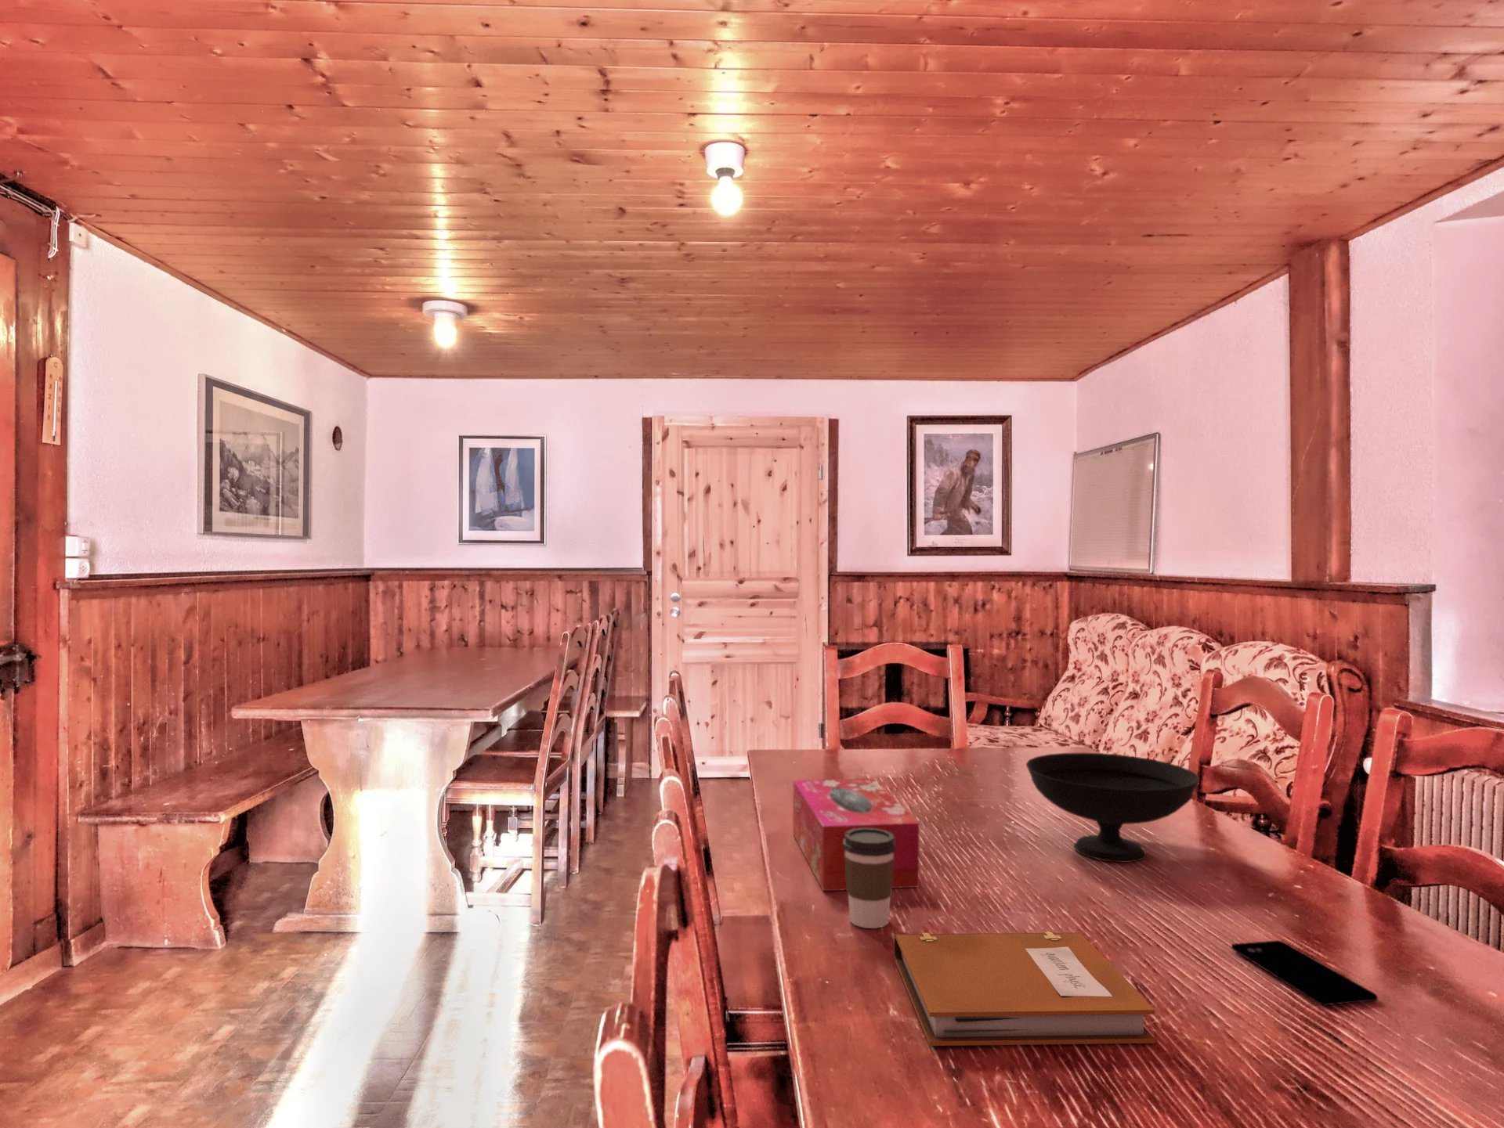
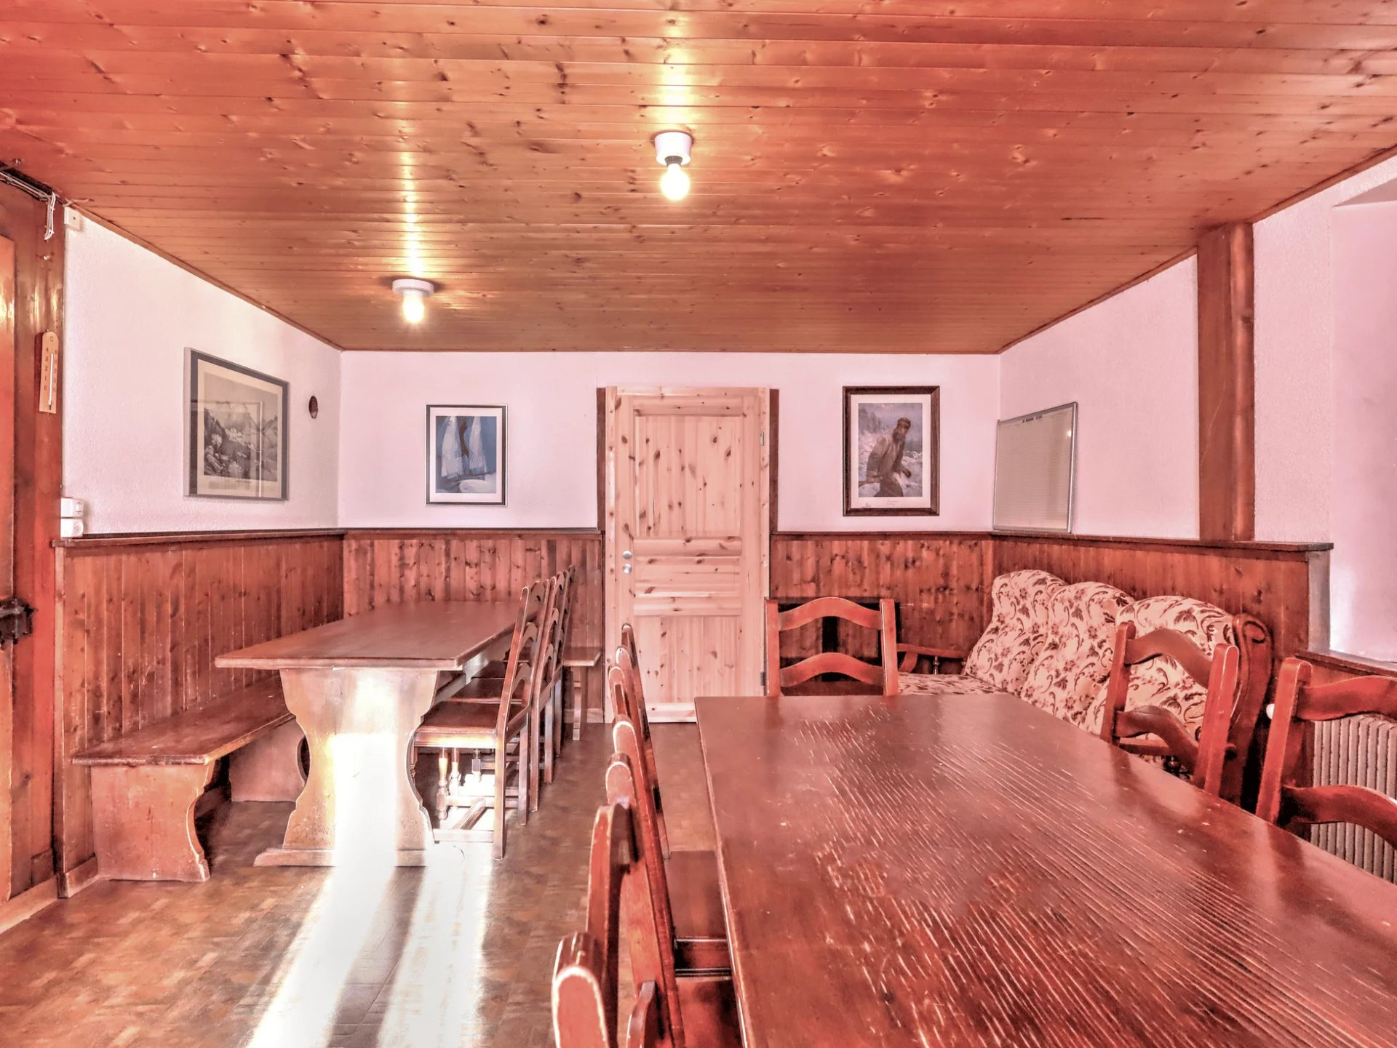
- notebook (1016, 981)
- bowl (1109, 810)
- coffee cup (869, 878)
- smartphone (1299, 970)
- tissue box (850, 828)
